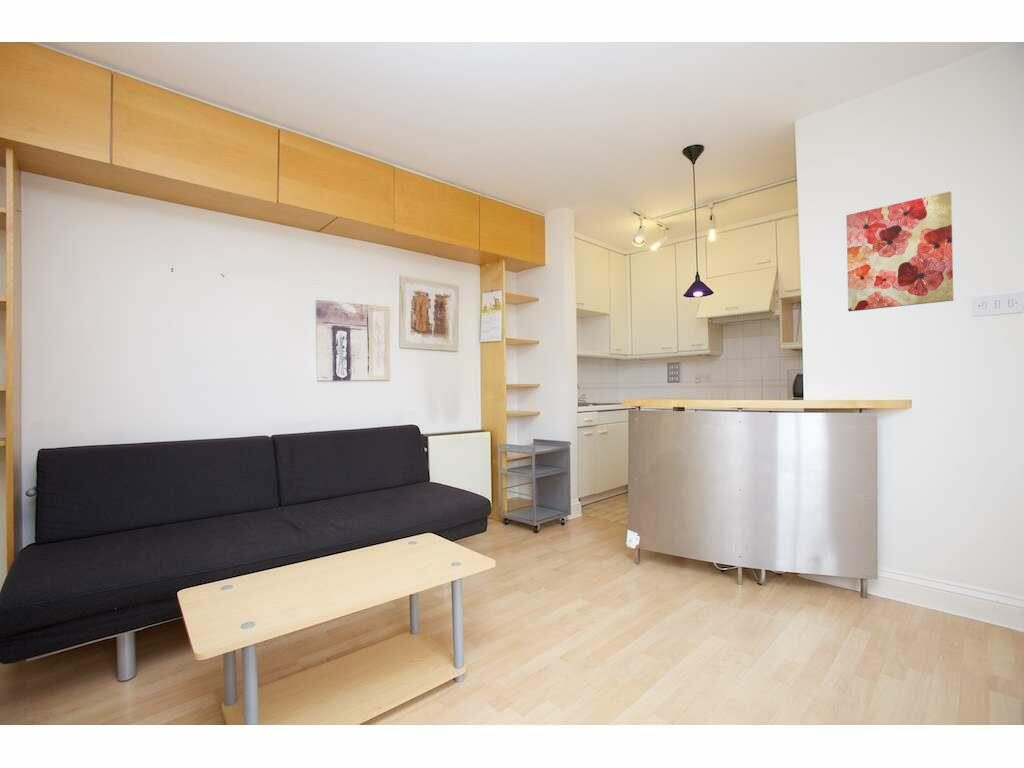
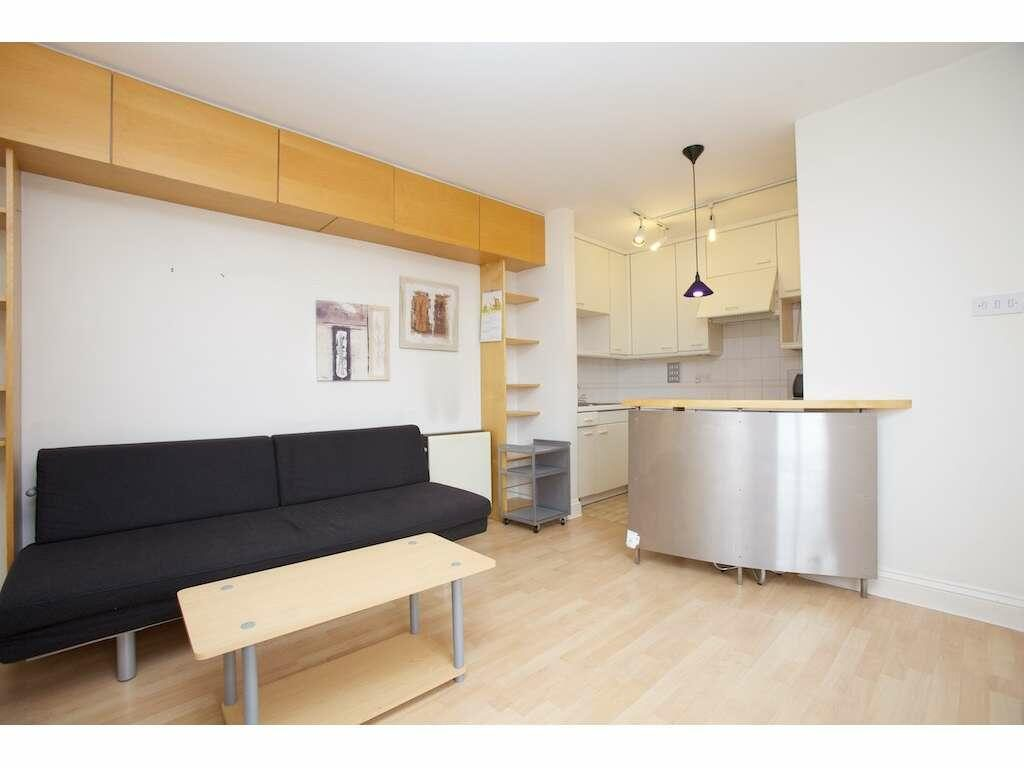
- wall art (896, 255)
